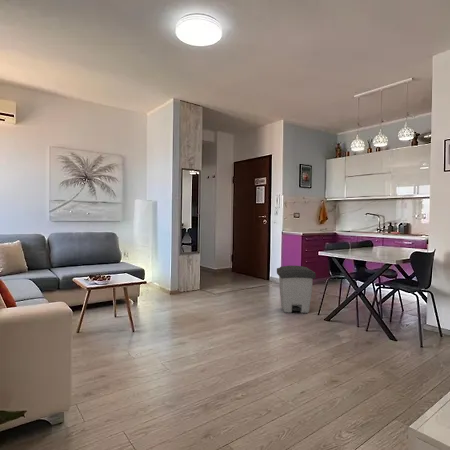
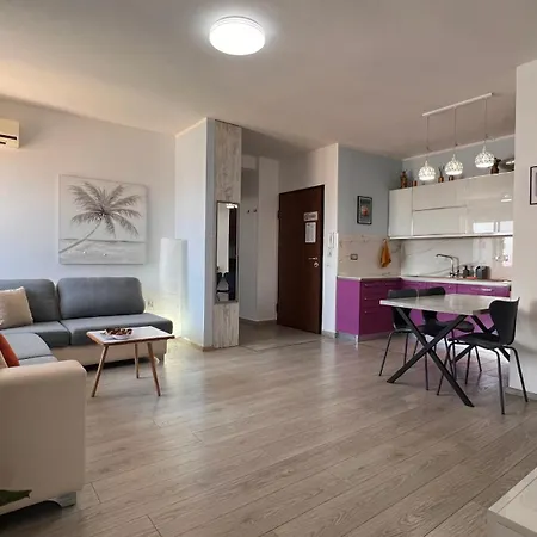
- trash can (294, 288)
